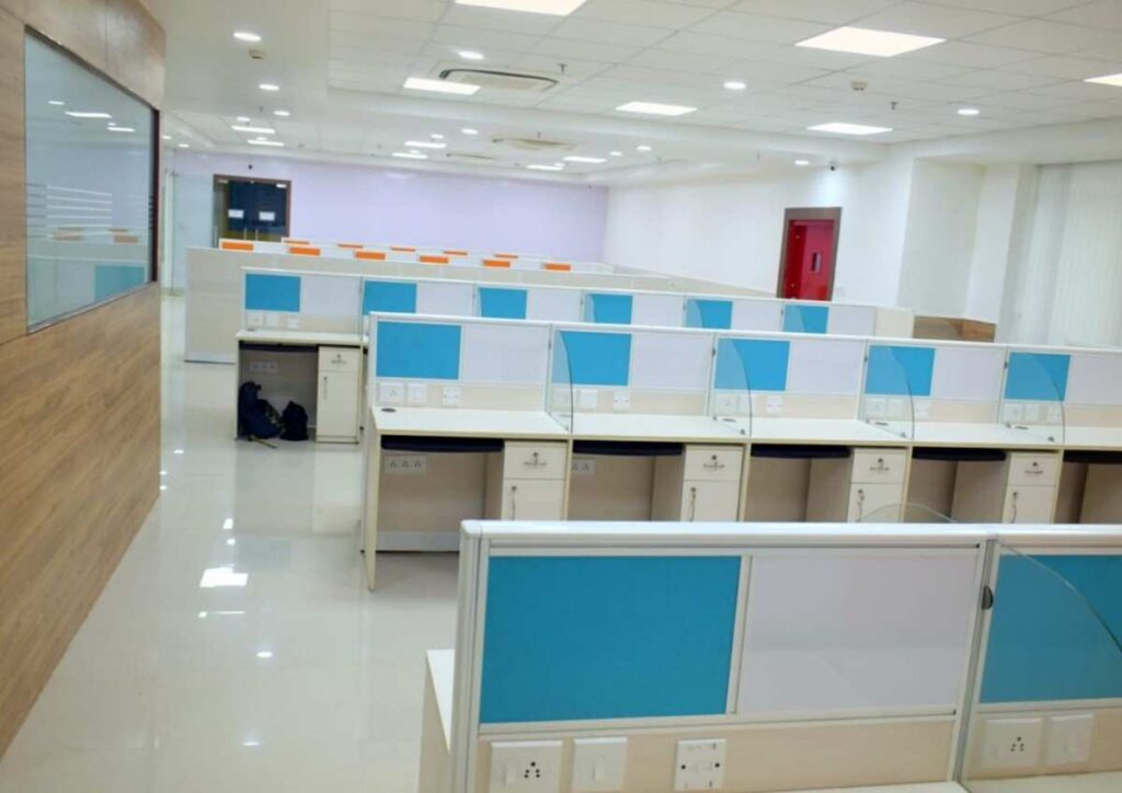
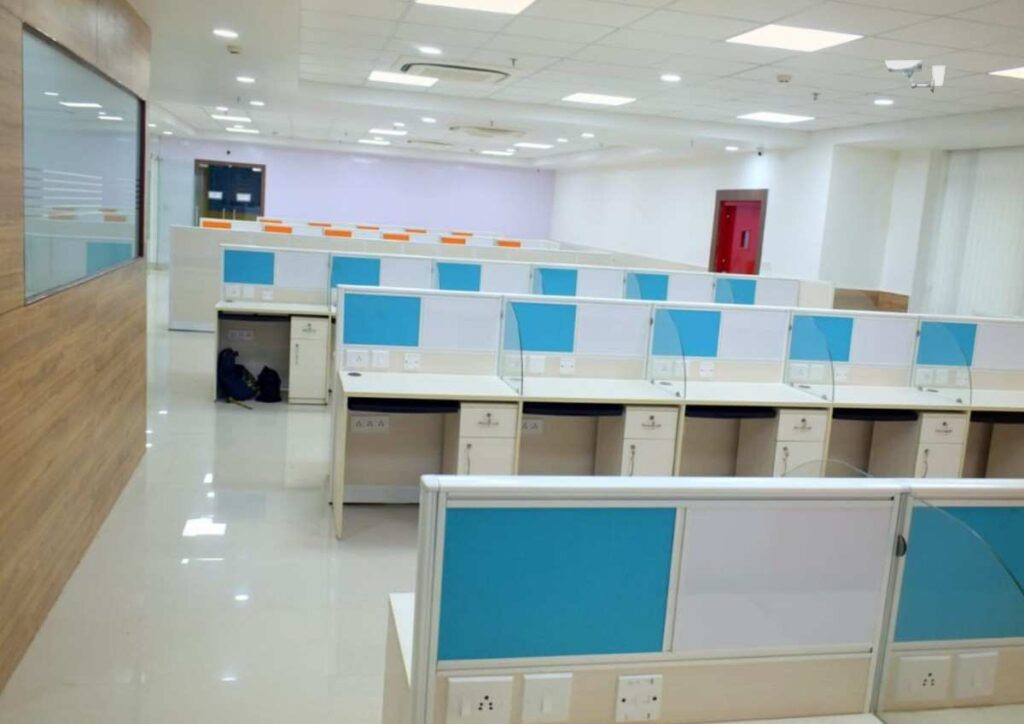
+ security camera (912, 80)
